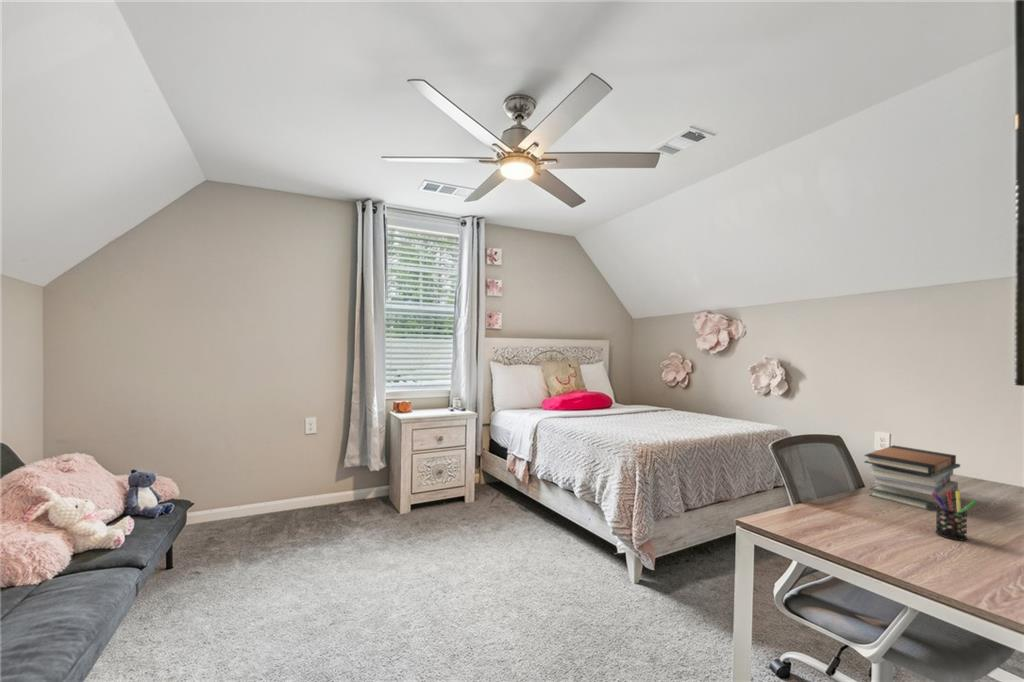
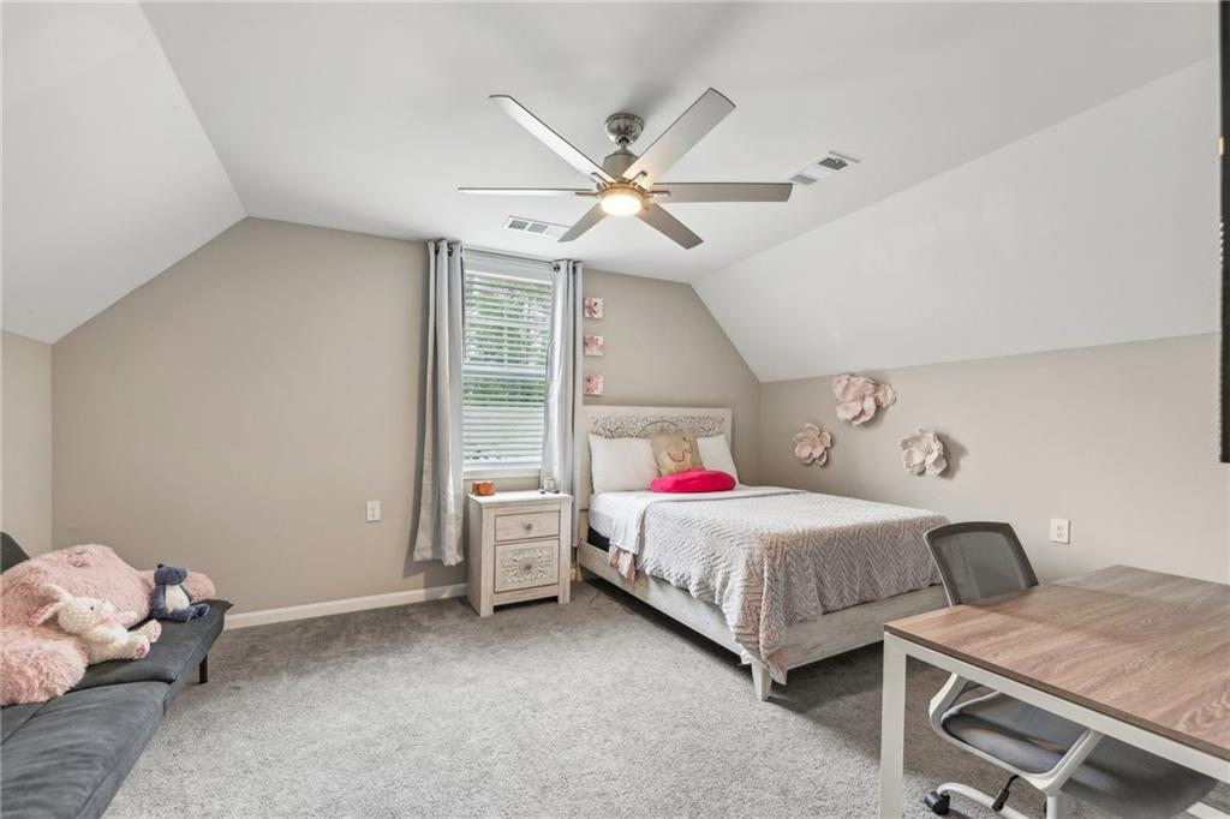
- book stack (911, 475)
- pen holder (954, 513)
